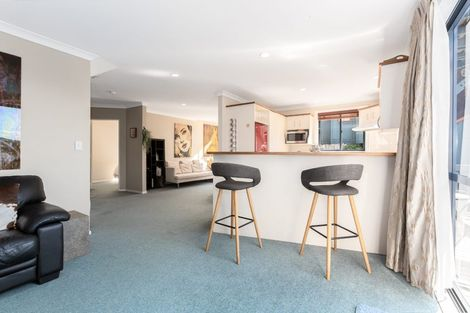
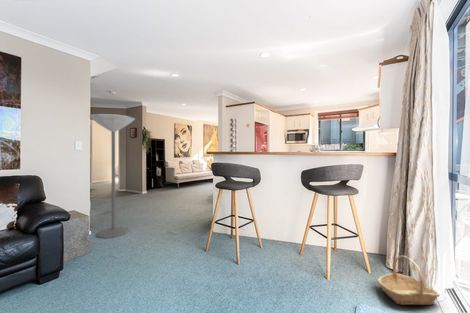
+ floor lamp (113, 175)
+ basket (407, 277)
